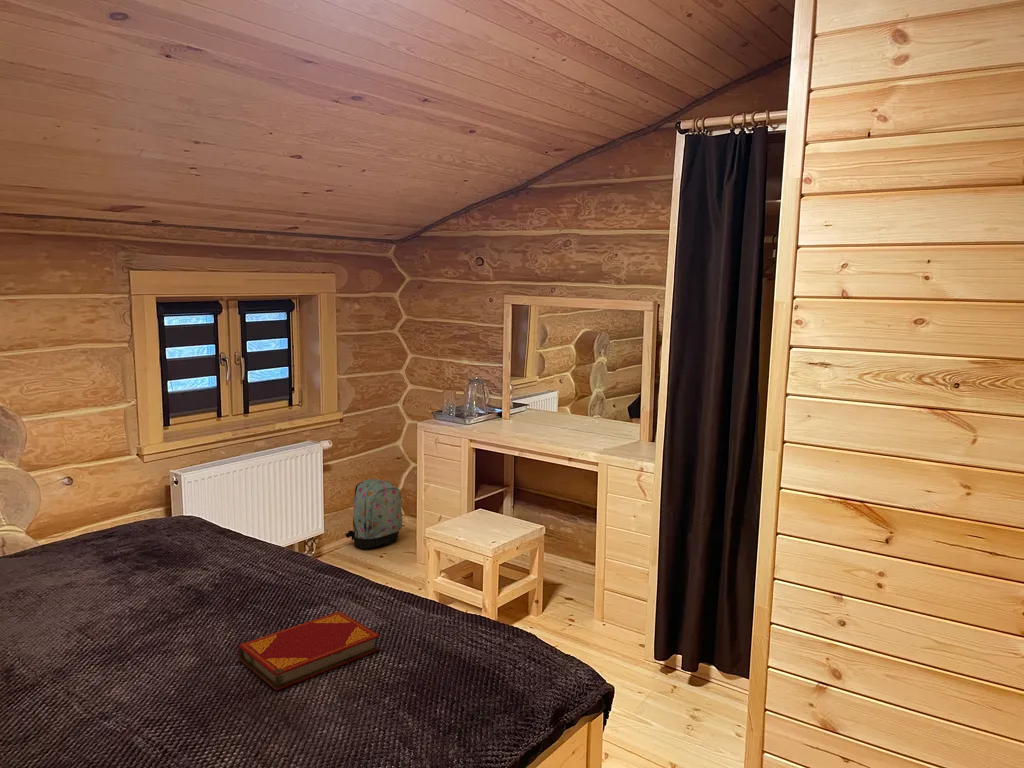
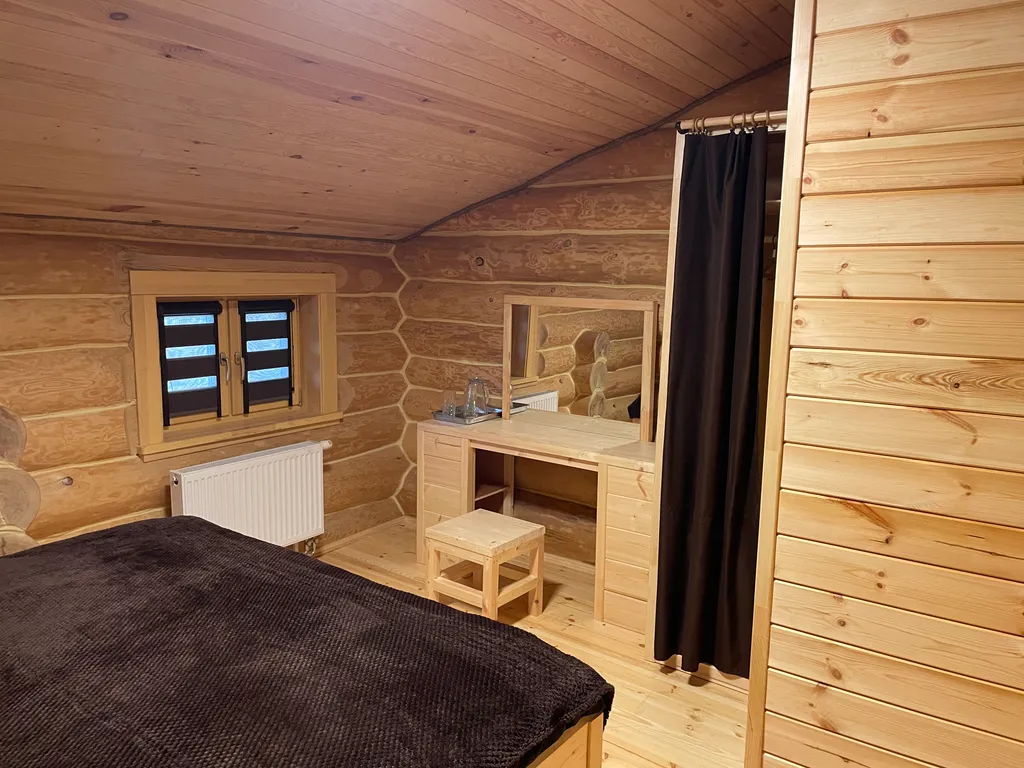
- backpack (377, 511)
- hardback book (310, 647)
